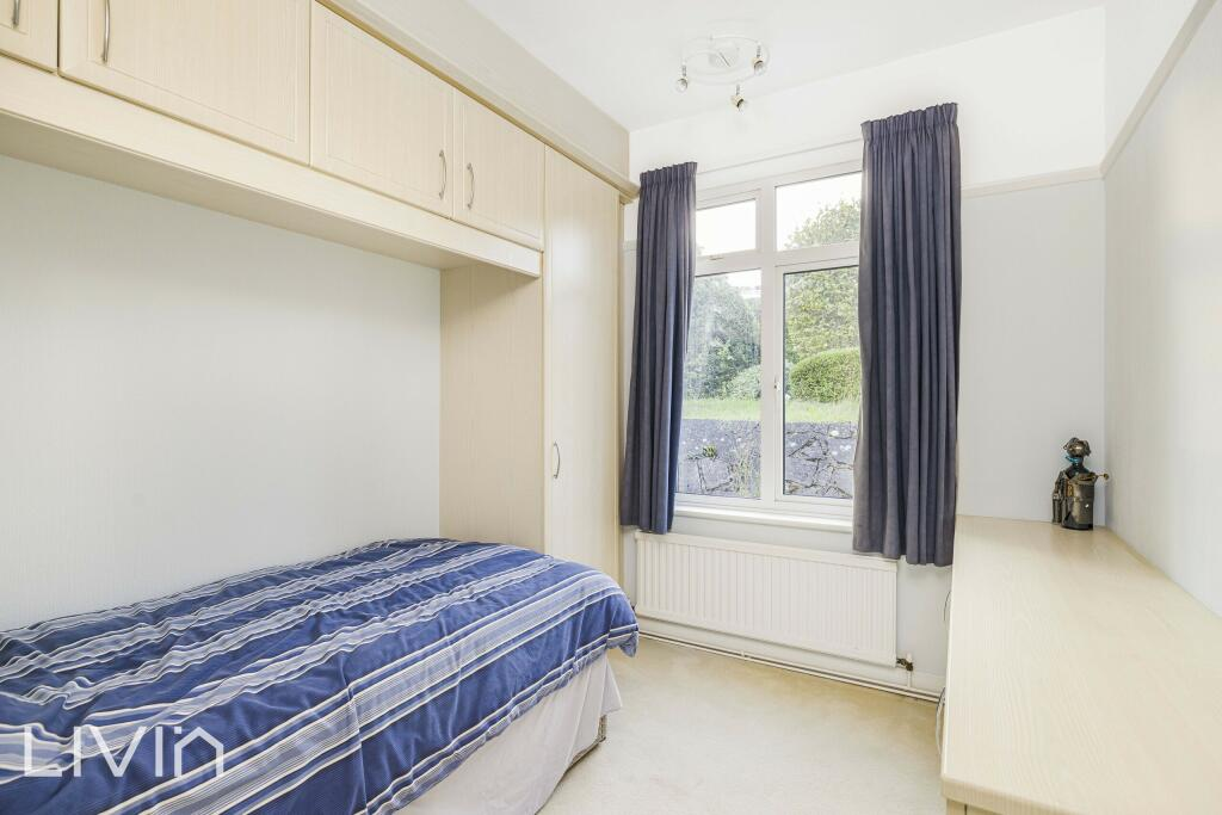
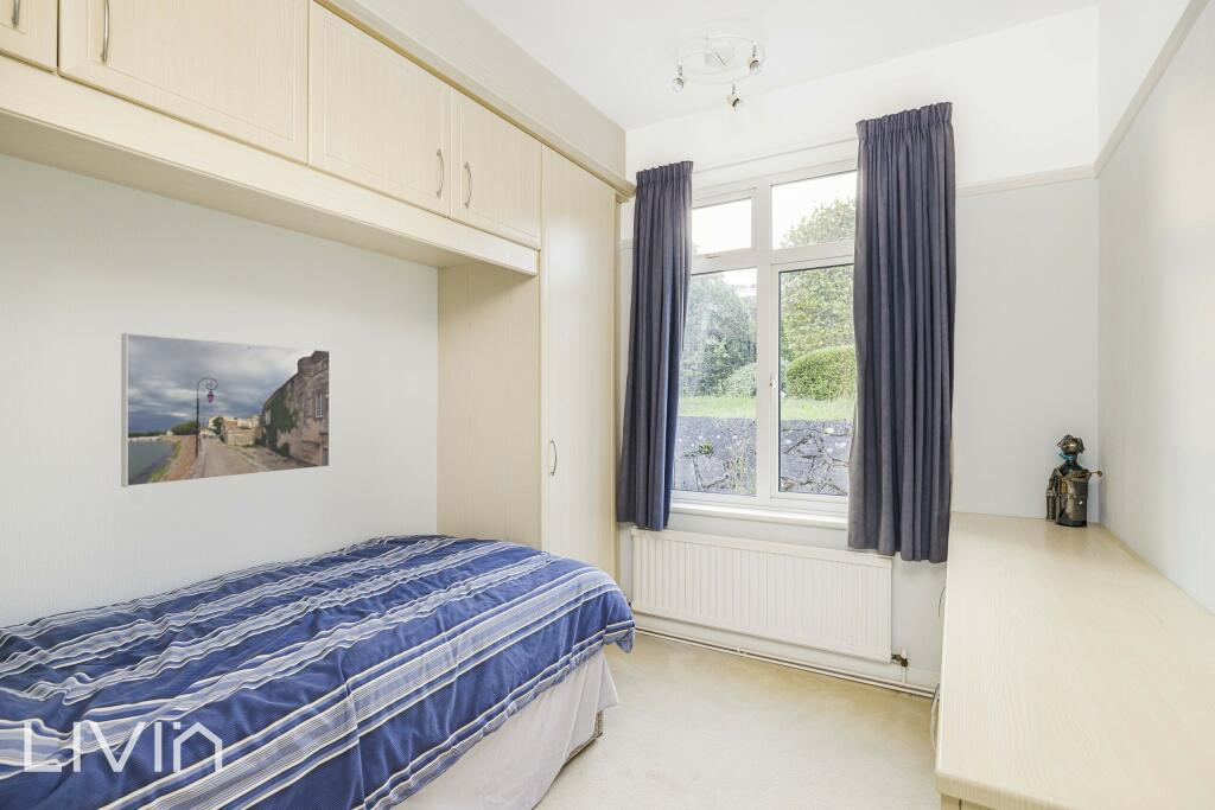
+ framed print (240, 409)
